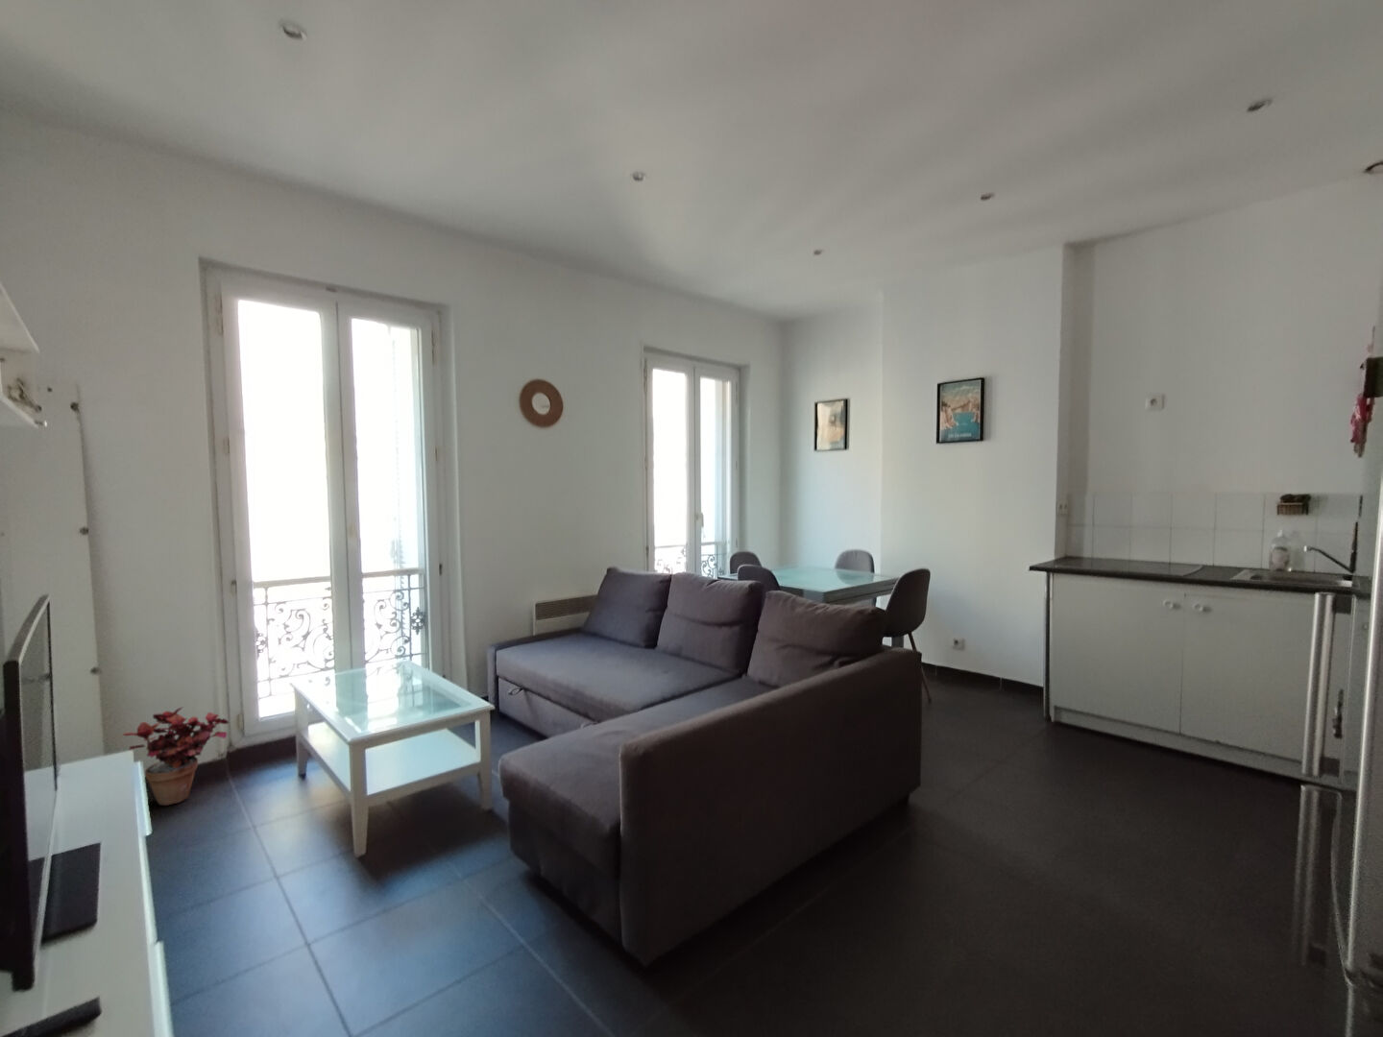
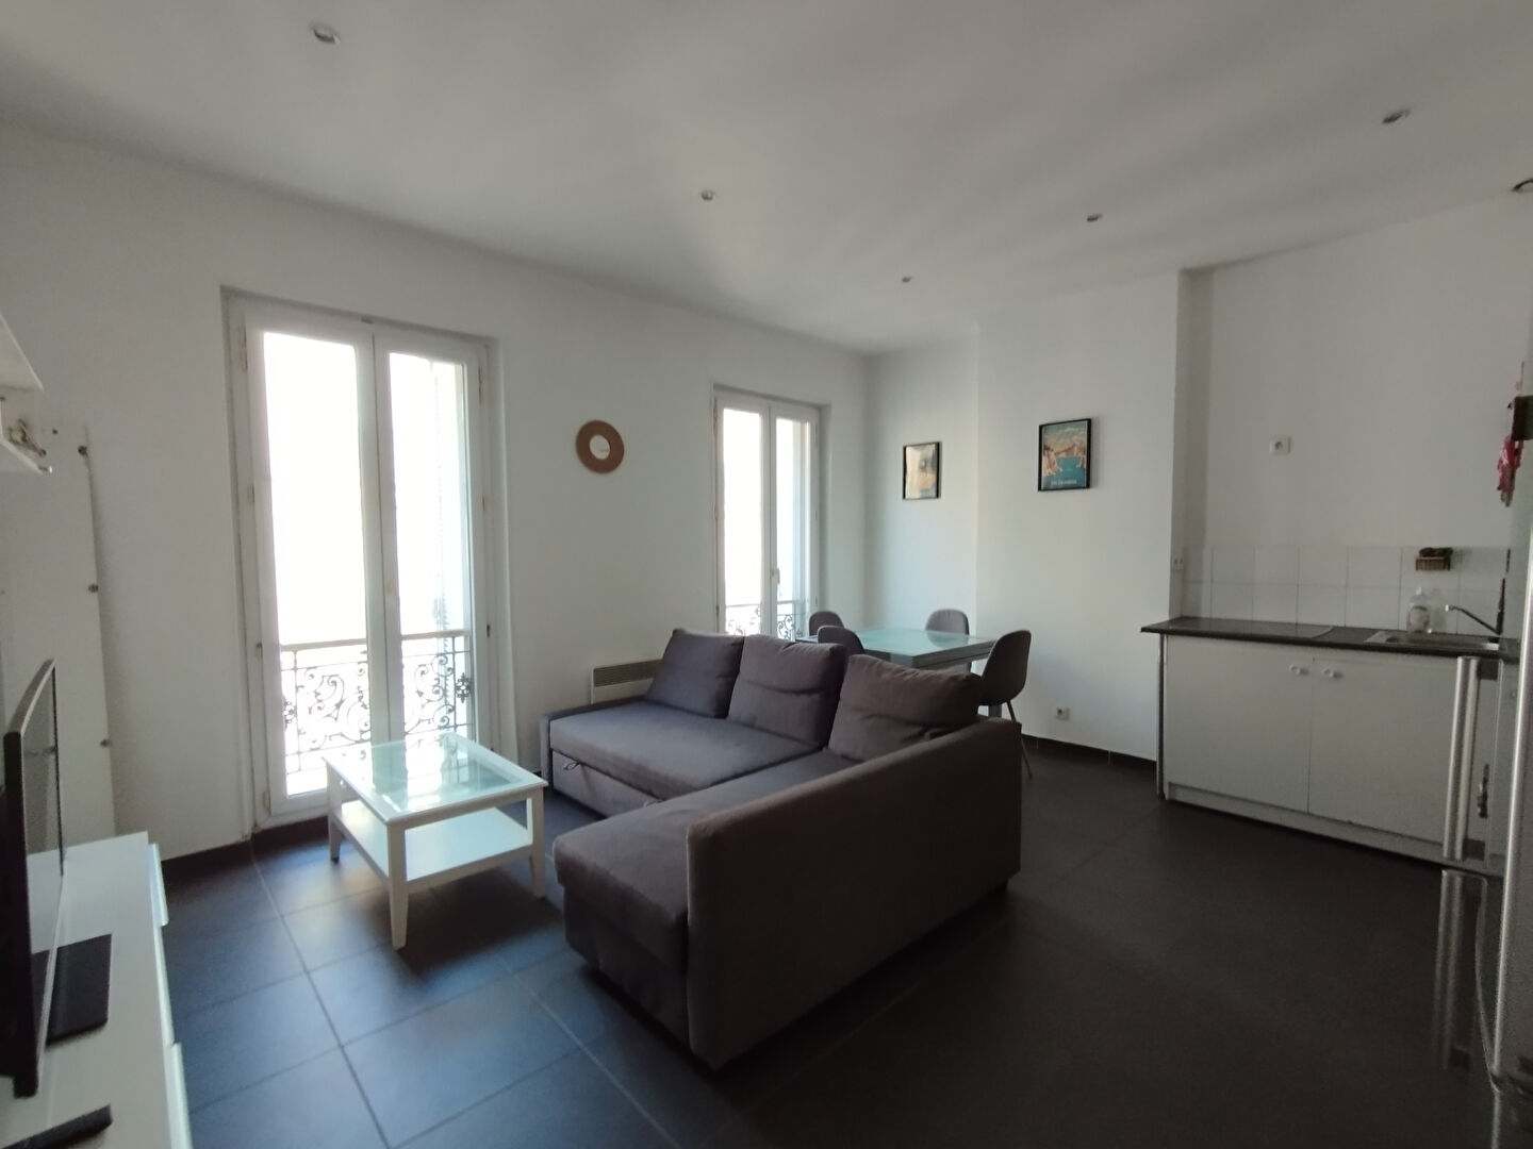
- potted plant (179, 756)
